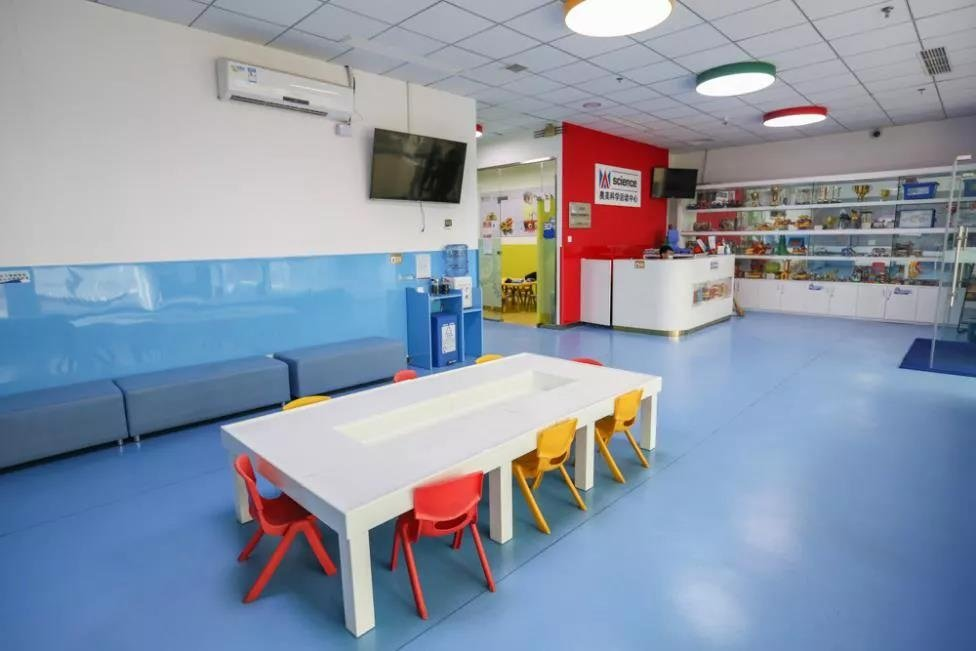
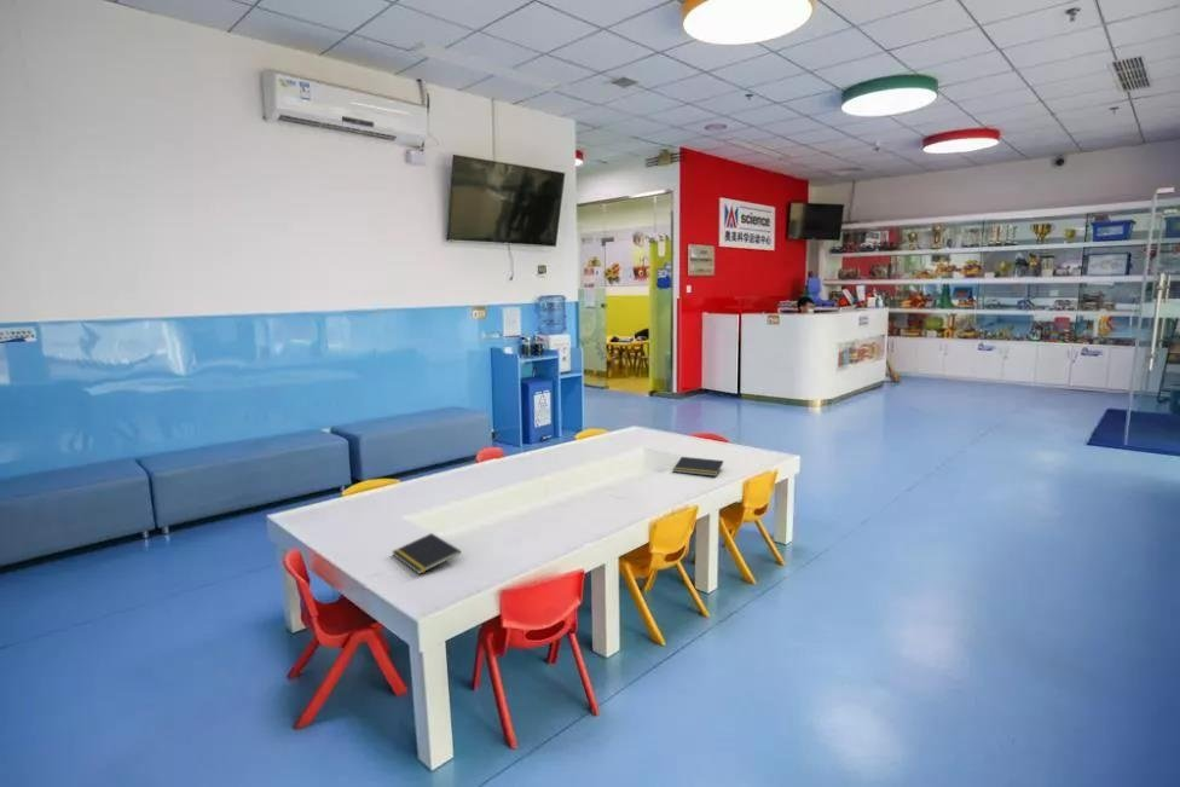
+ notepad (426, 552)
+ notepad (698, 465)
